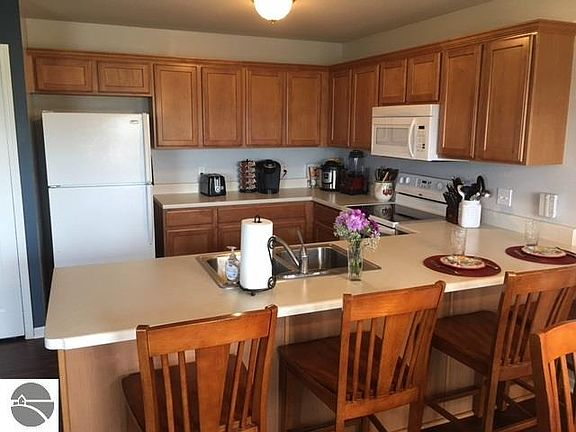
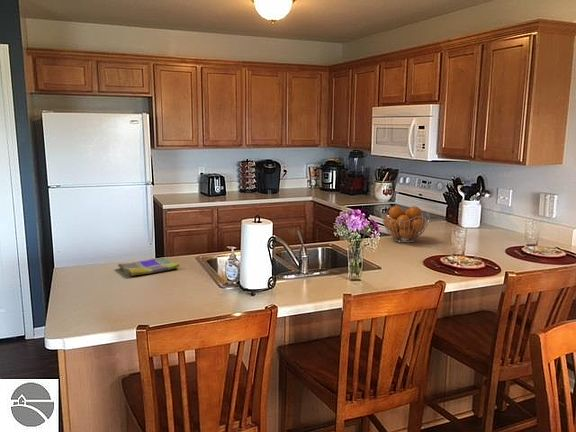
+ dish towel (148, 265)
+ fruit basket (405, 223)
